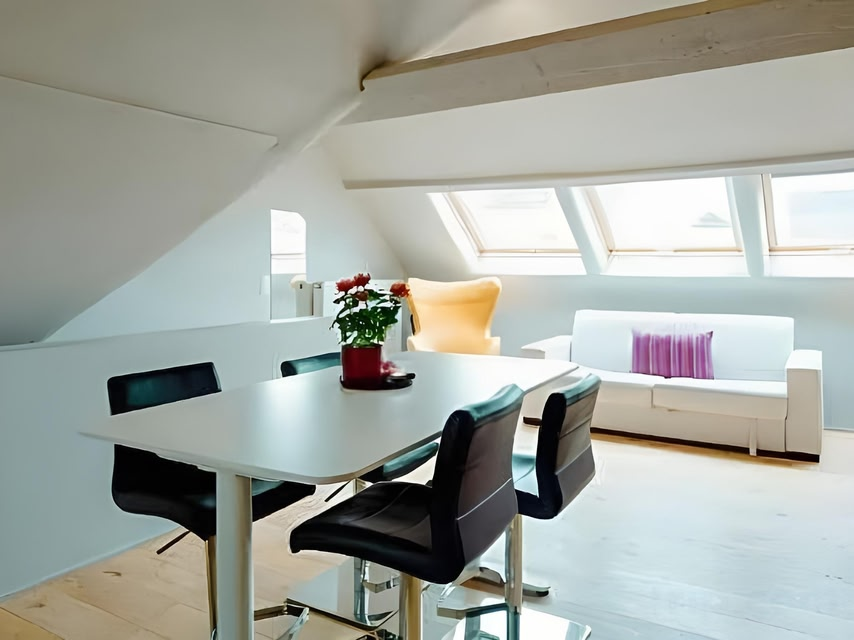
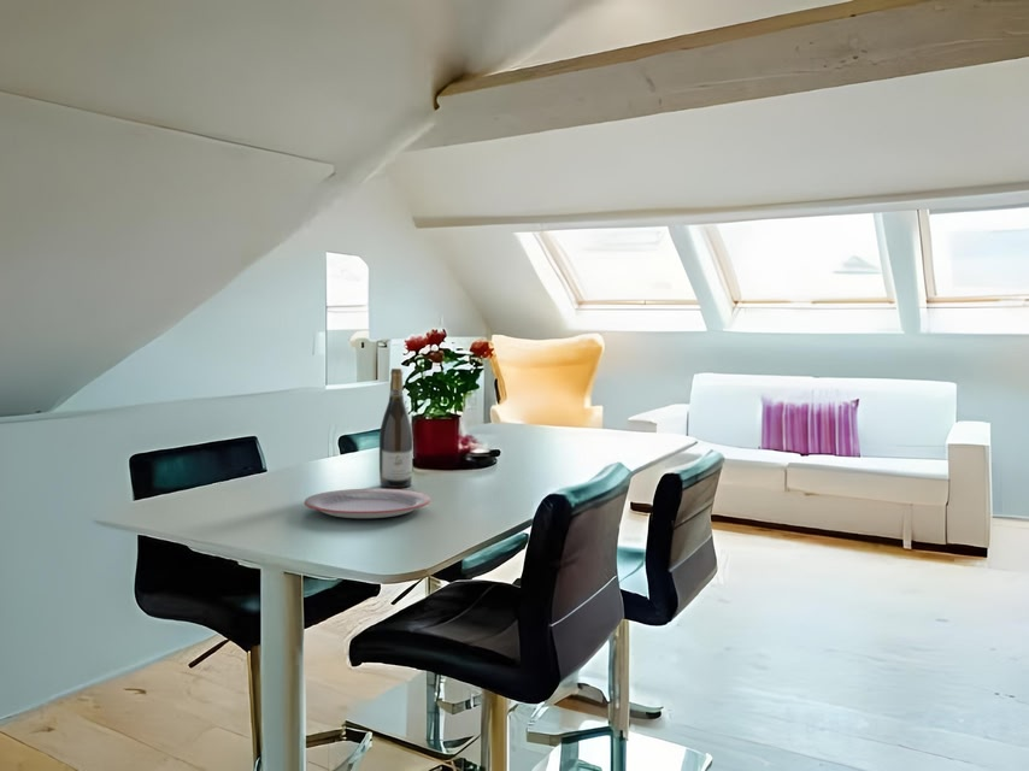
+ plate (367, 504)
+ wine bottle (395, 426)
